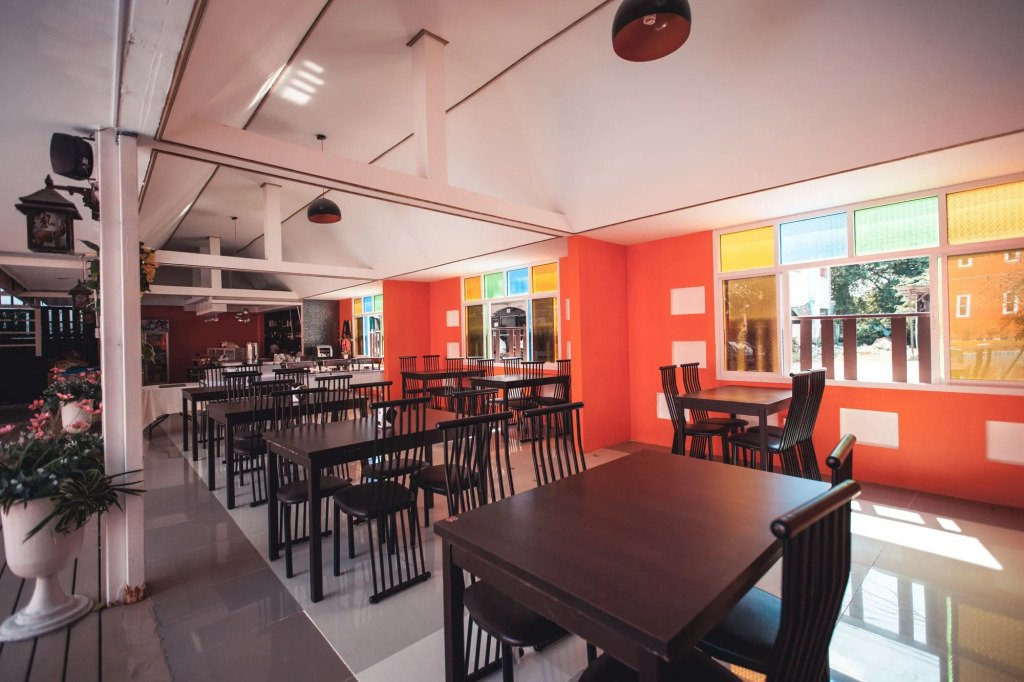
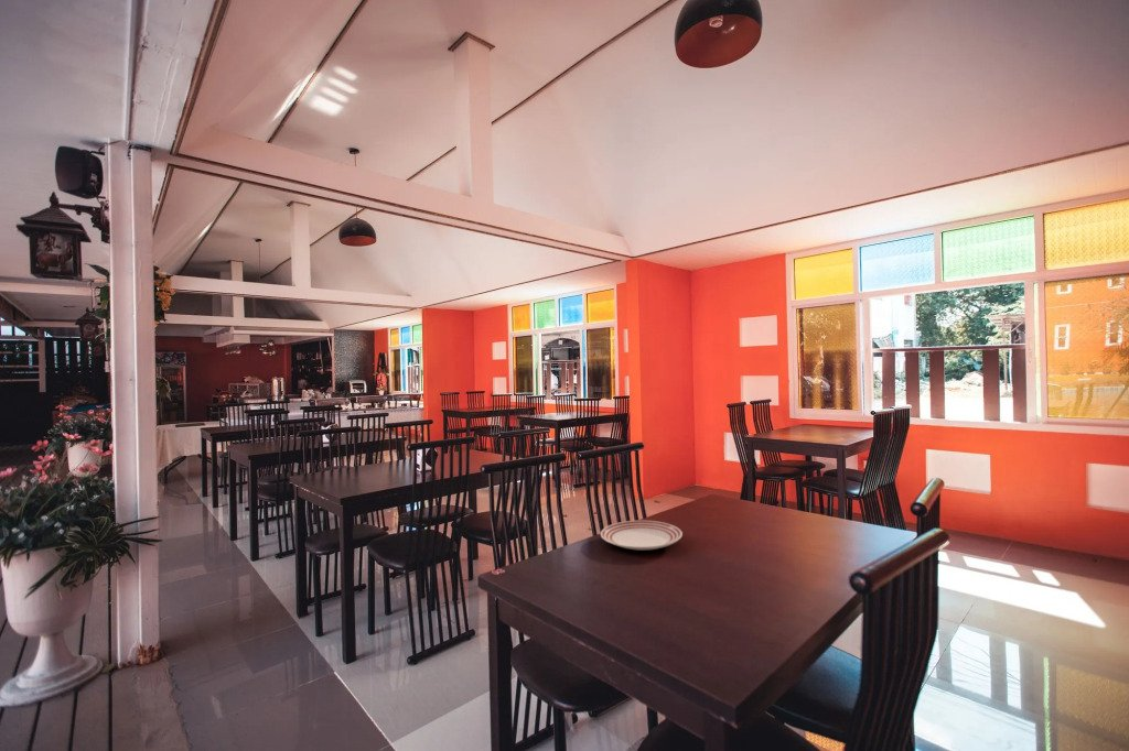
+ dinner plate (641, 536)
